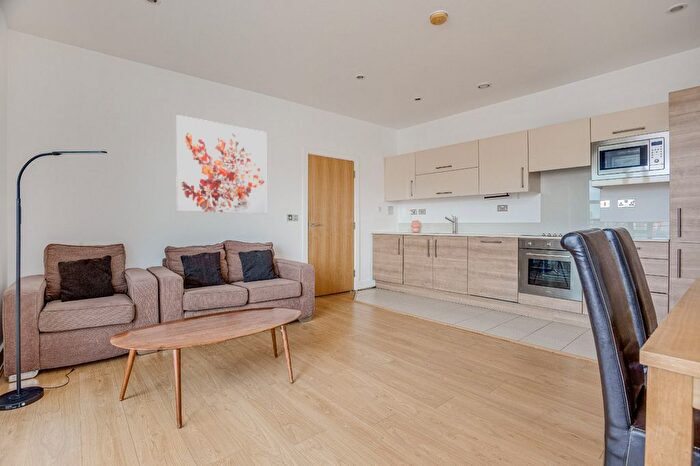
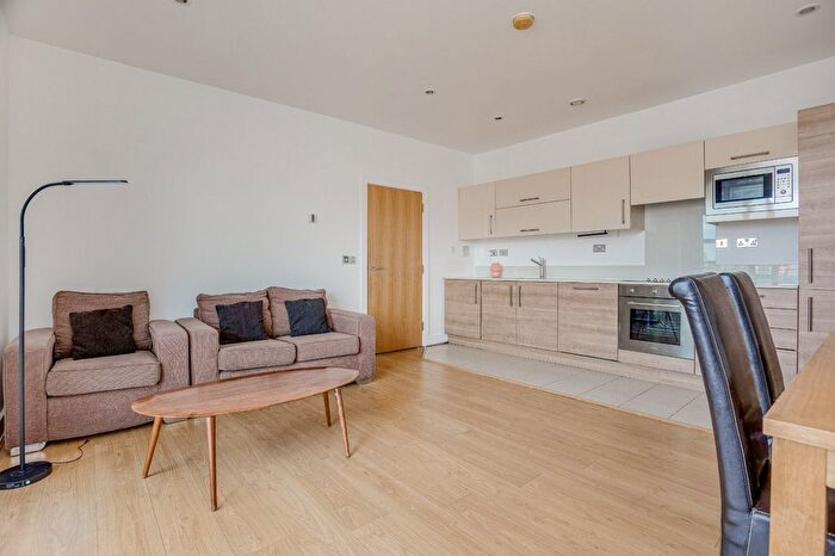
- wall art (224, 168)
